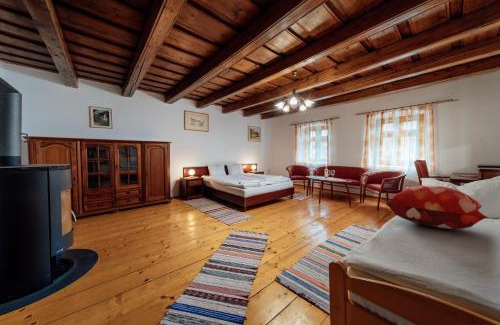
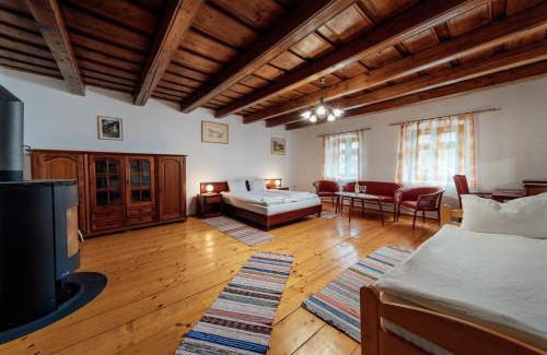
- decorative pillow (433, 204)
